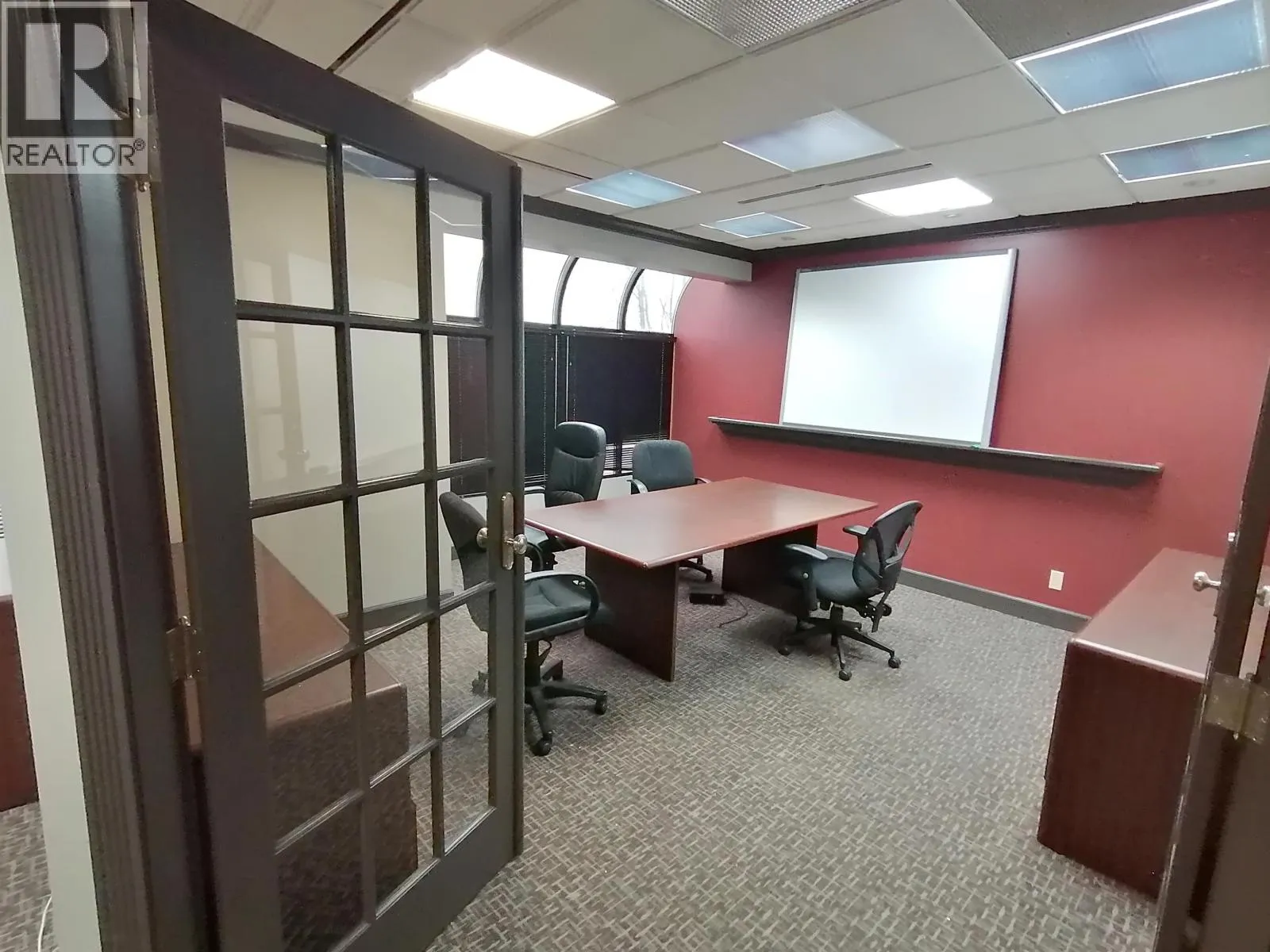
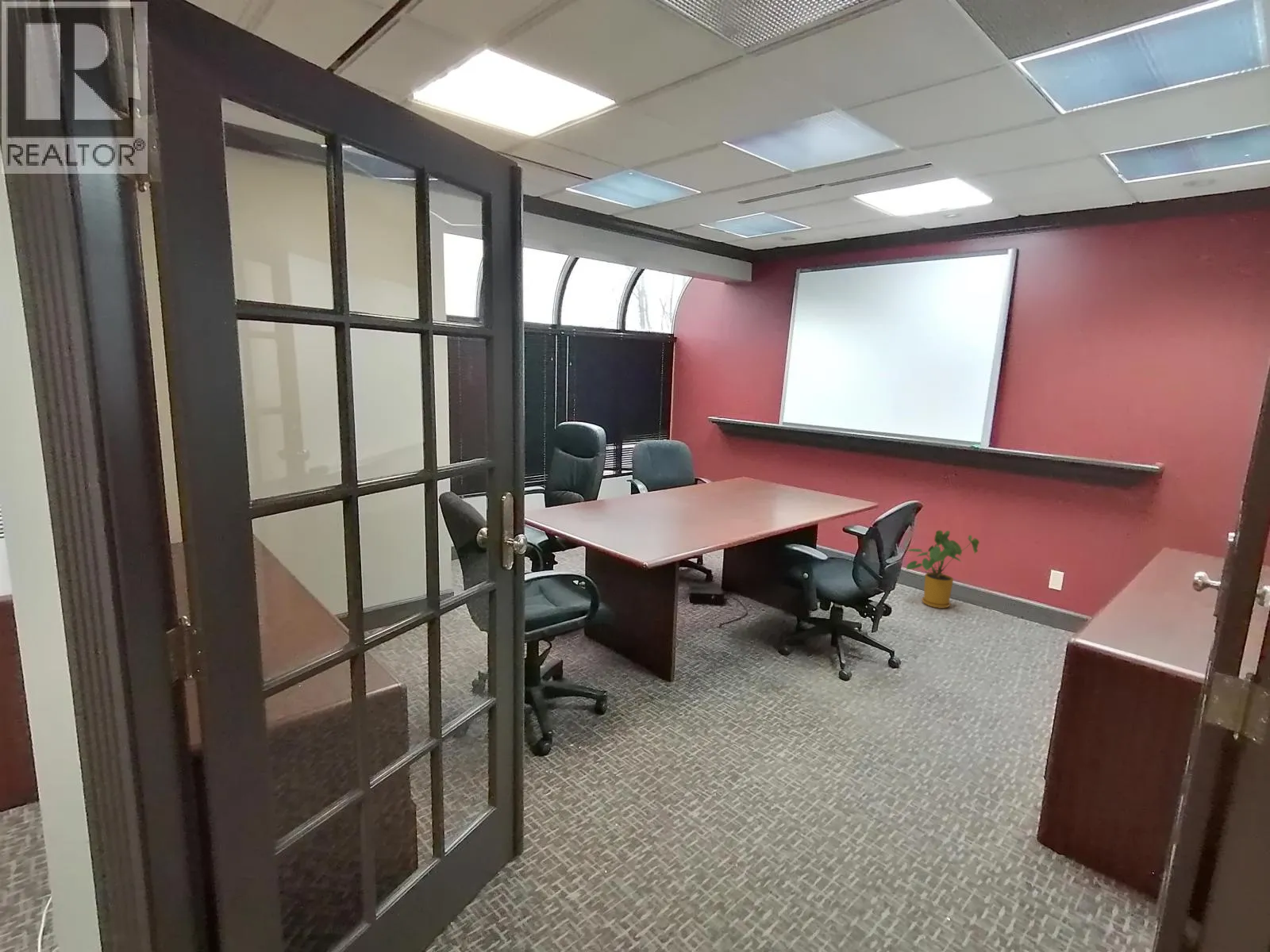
+ house plant (938, 569)
